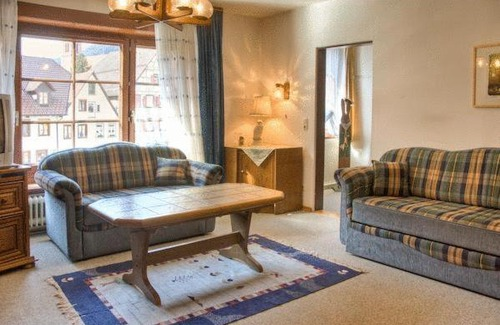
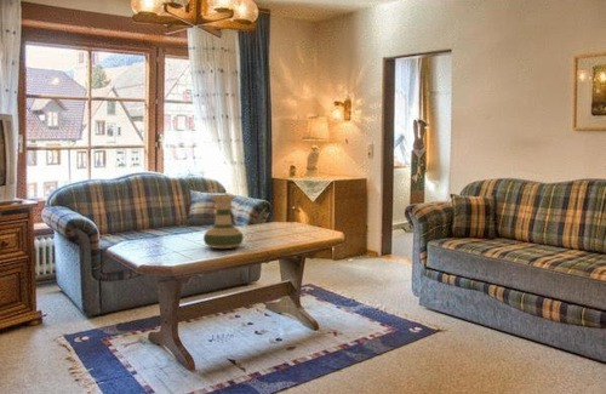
+ vase (223, 222)
